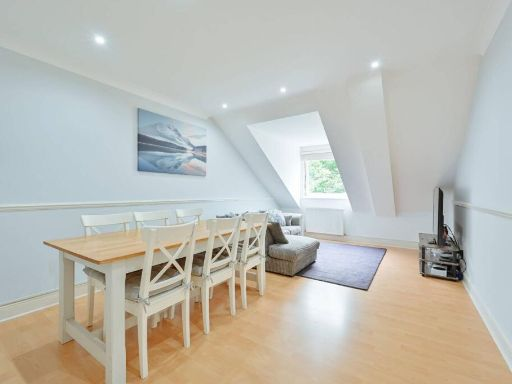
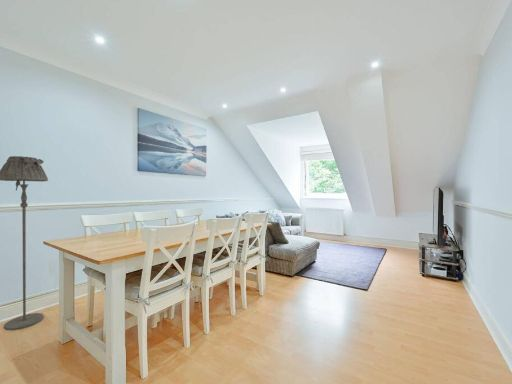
+ floor lamp (23, 239)
